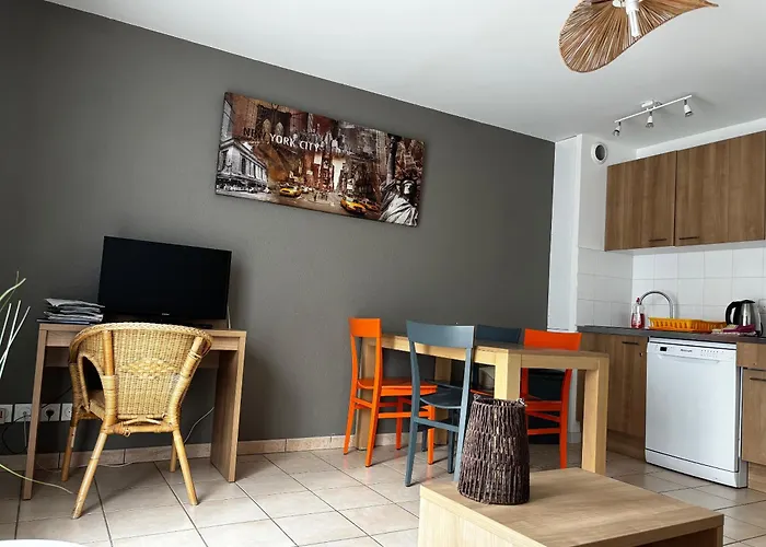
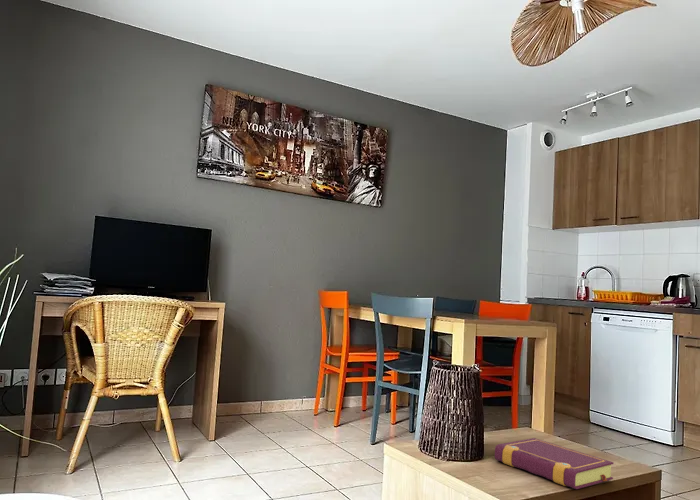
+ book (552, 461)
